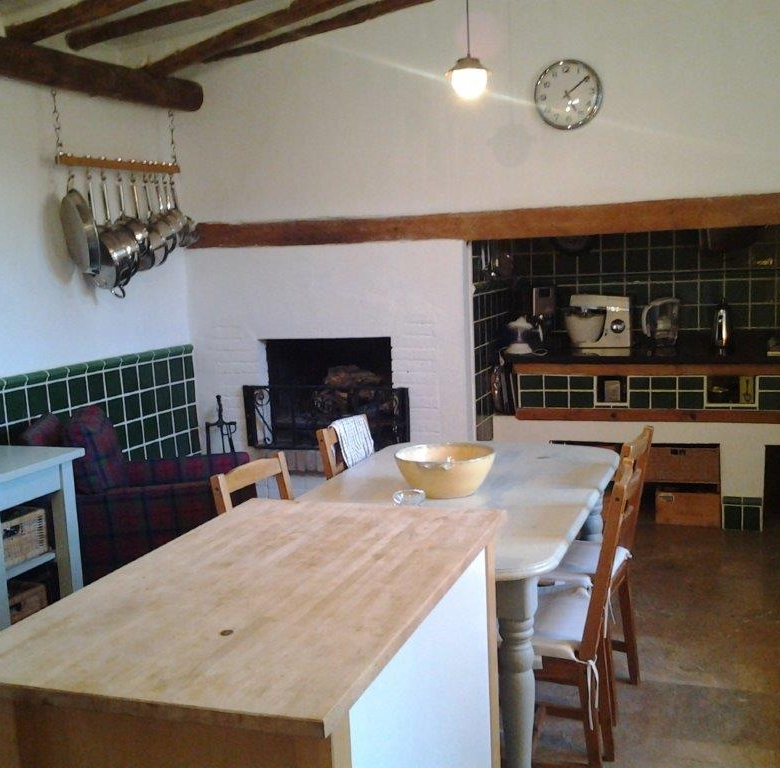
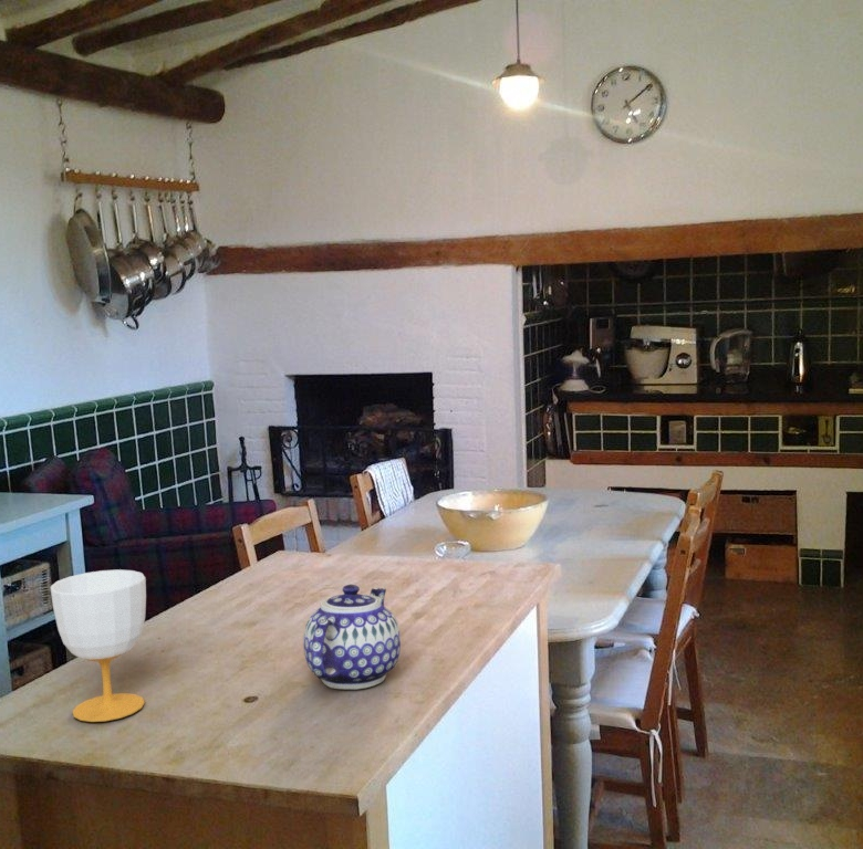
+ teapot (352, 631)
+ cup (103, 644)
